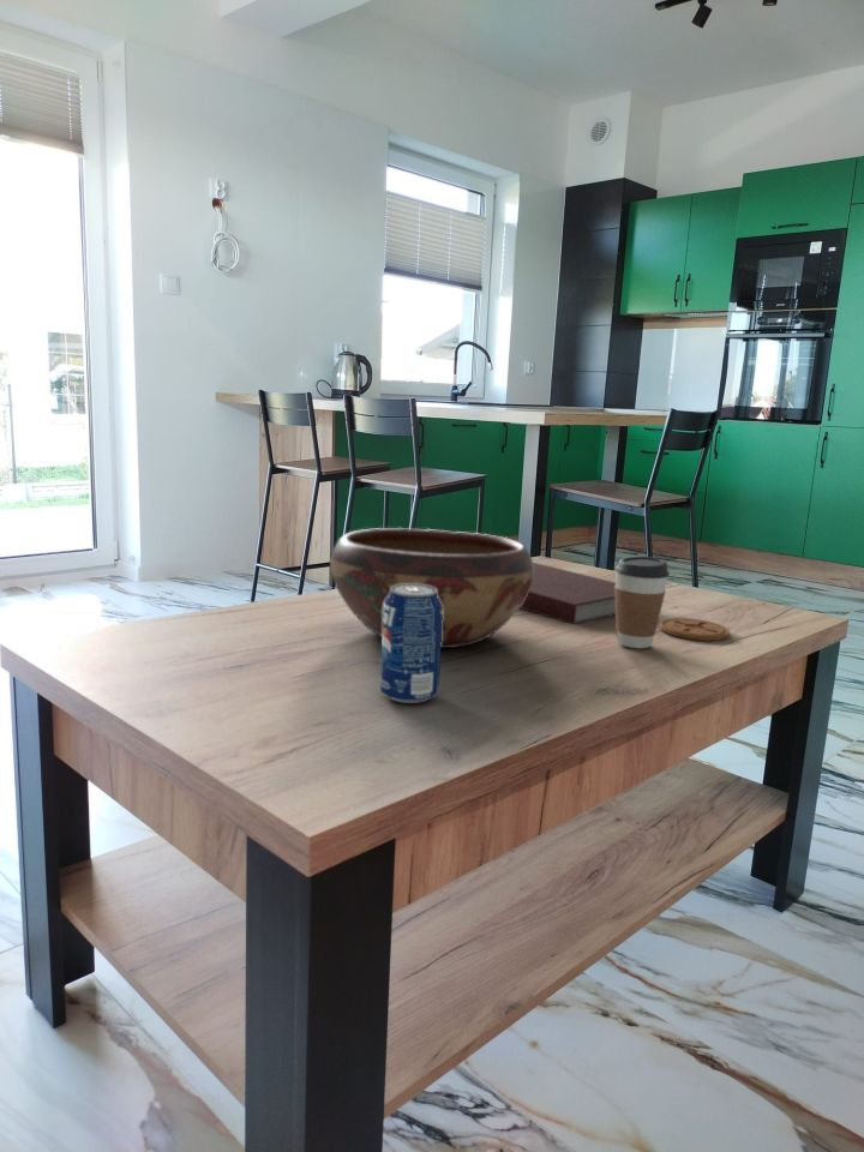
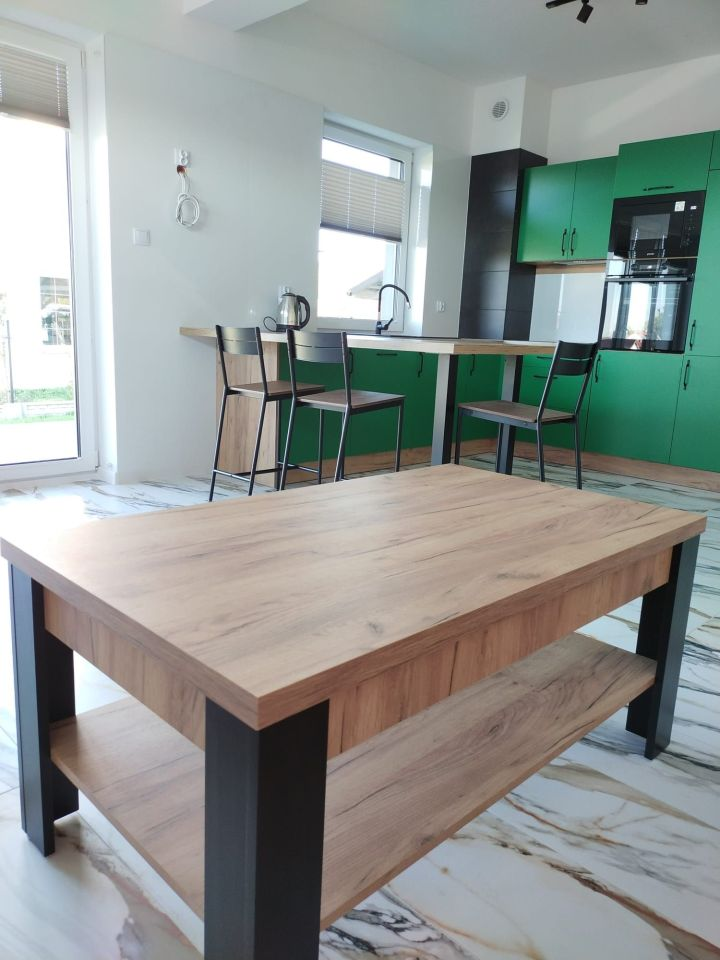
- decorative bowl (431, 586)
- notebook (552, 590)
- beverage can (410, 643)
- coaster (694, 629)
- coffee cup (638, 602)
